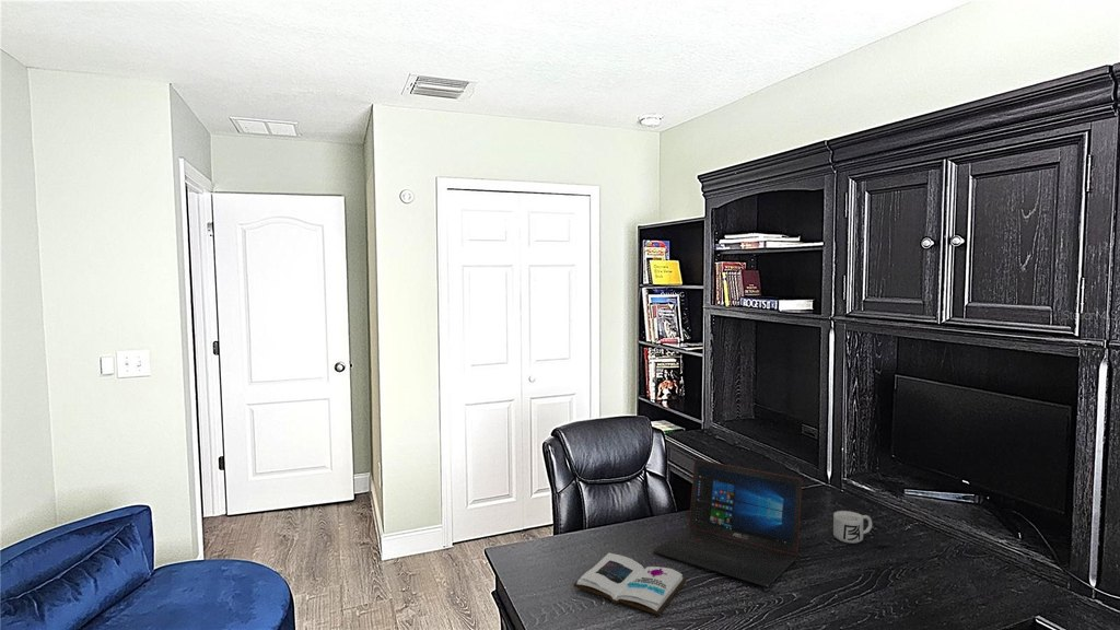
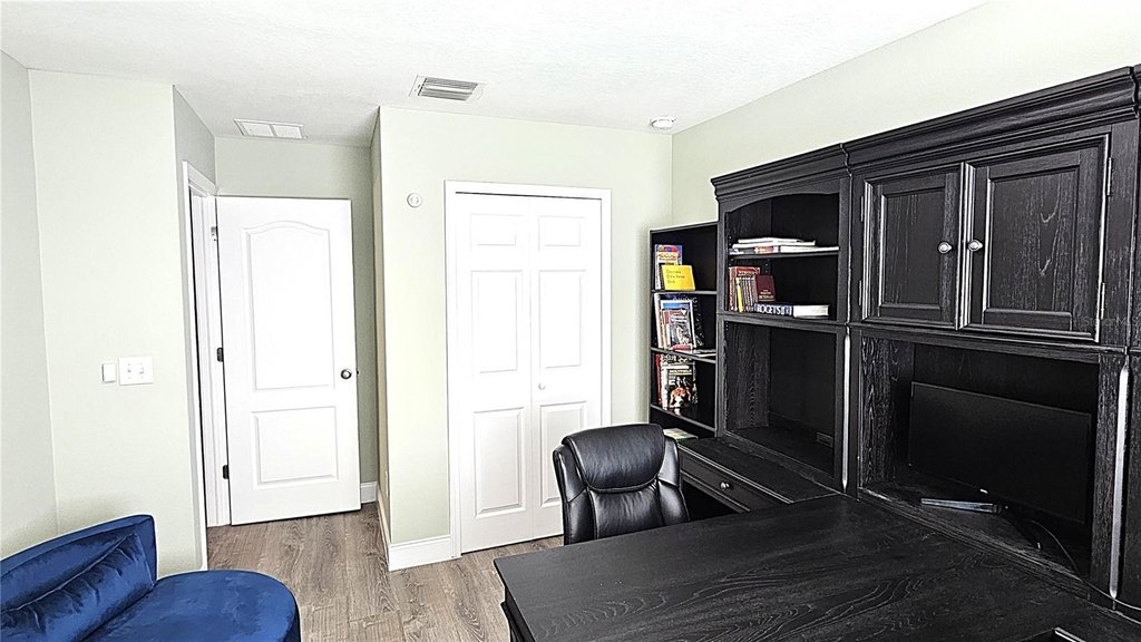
- laptop (726, 516)
- book (630, 579)
- mug (853, 526)
